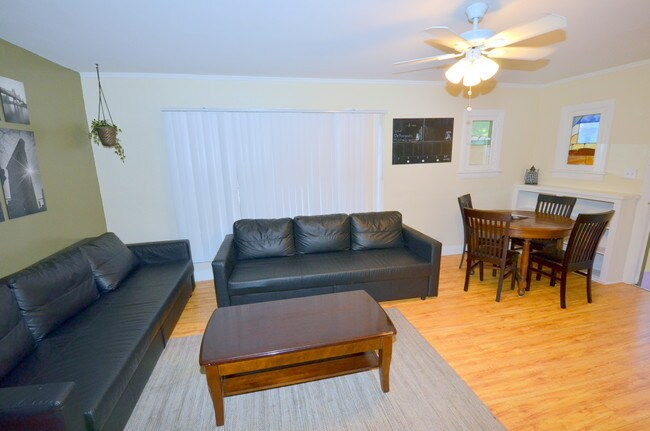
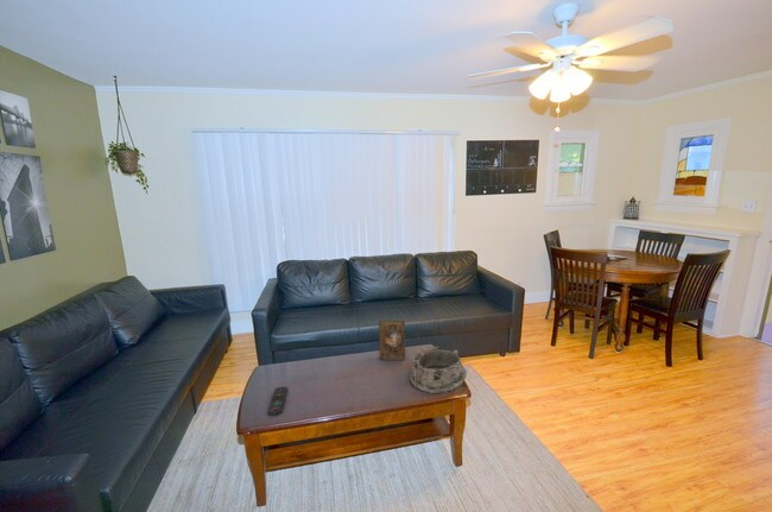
+ remote control (278, 399)
+ book (392, 340)
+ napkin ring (437, 365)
